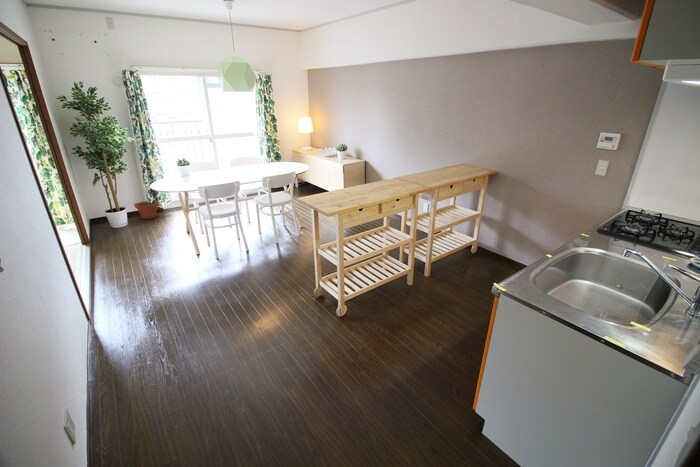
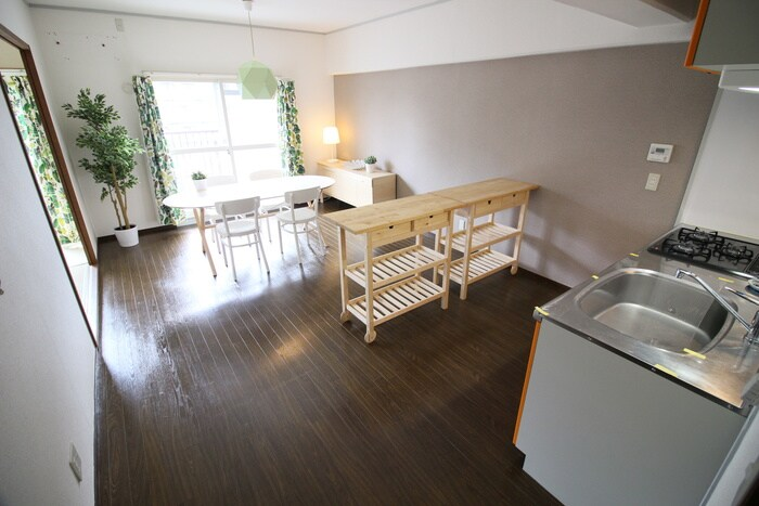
- plant pot (147, 210)
